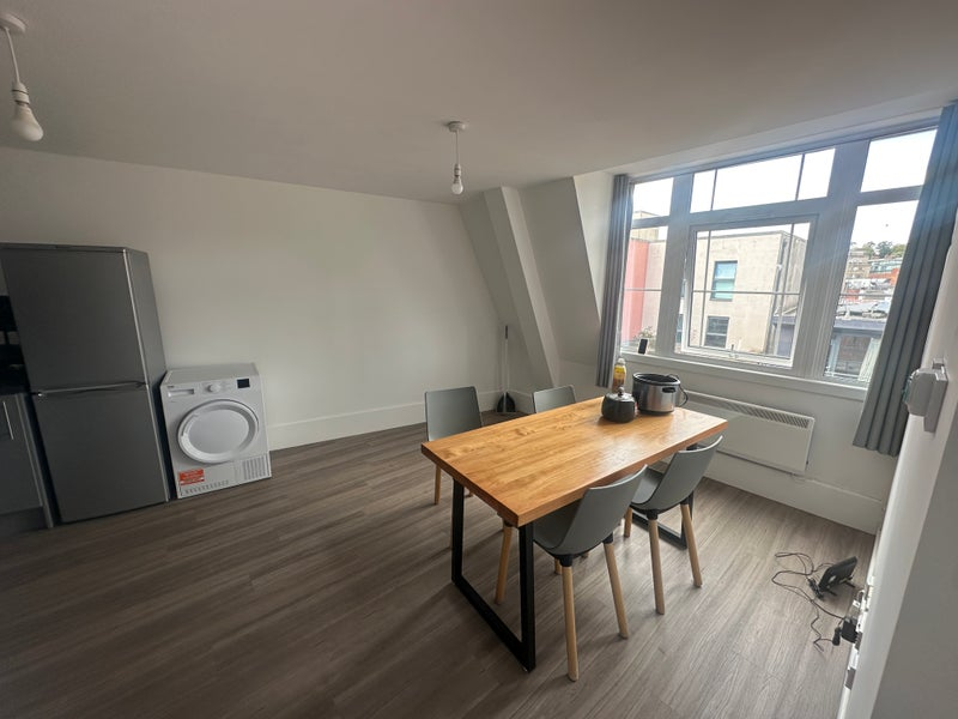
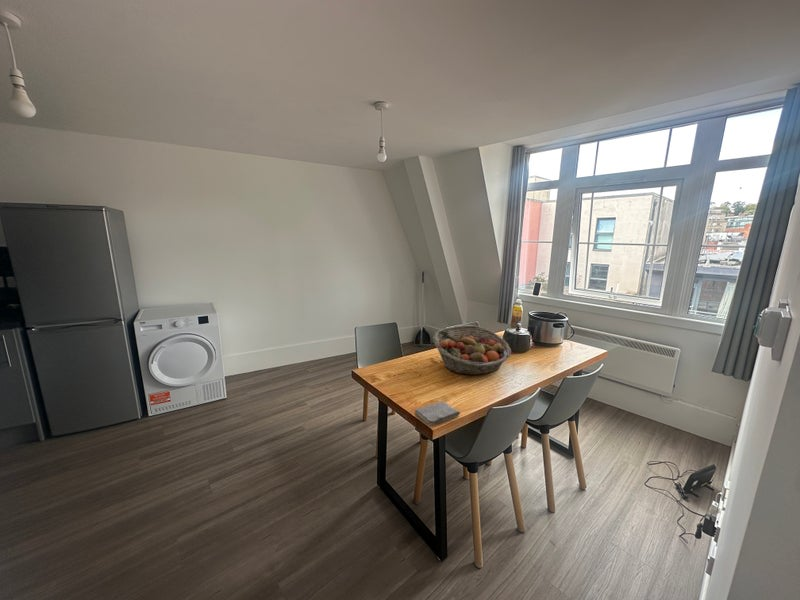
+ fruit basket (471, 349)
+ washcloth (436, 412)
